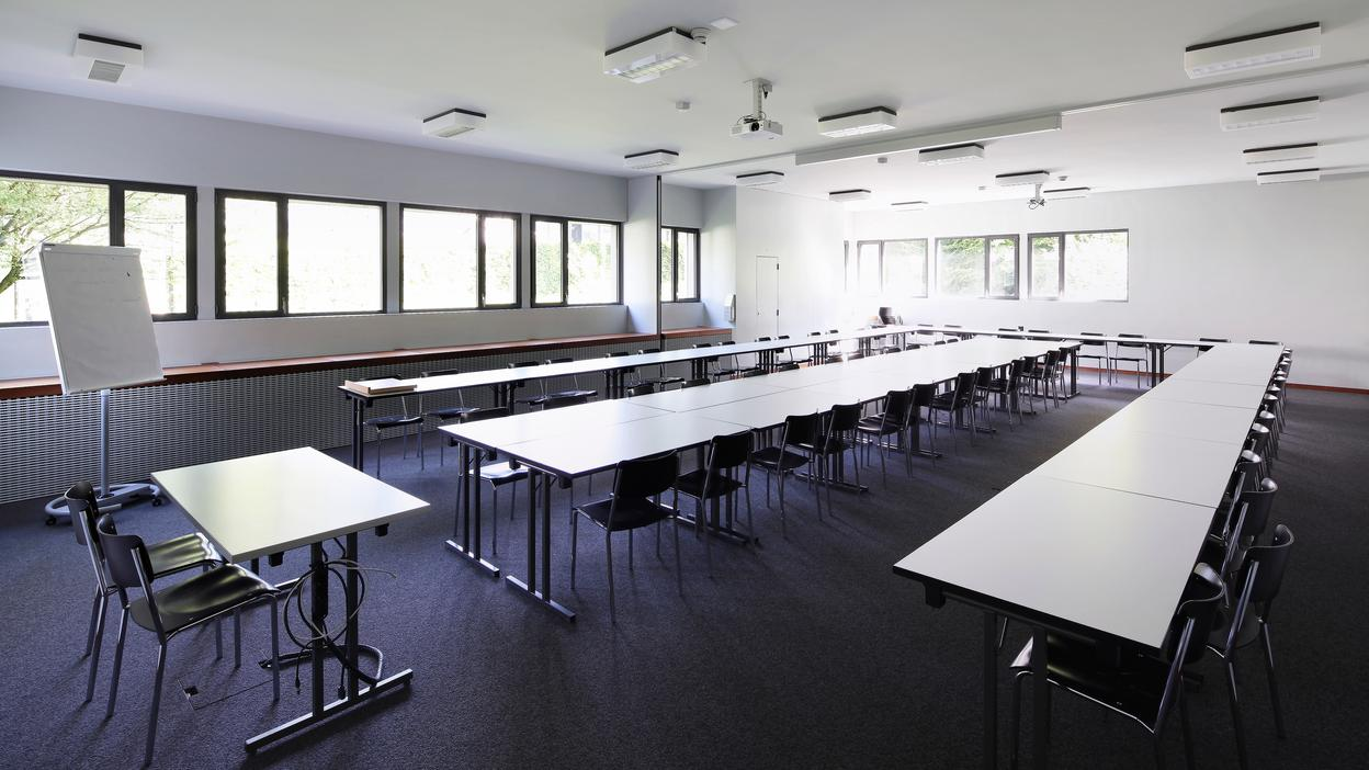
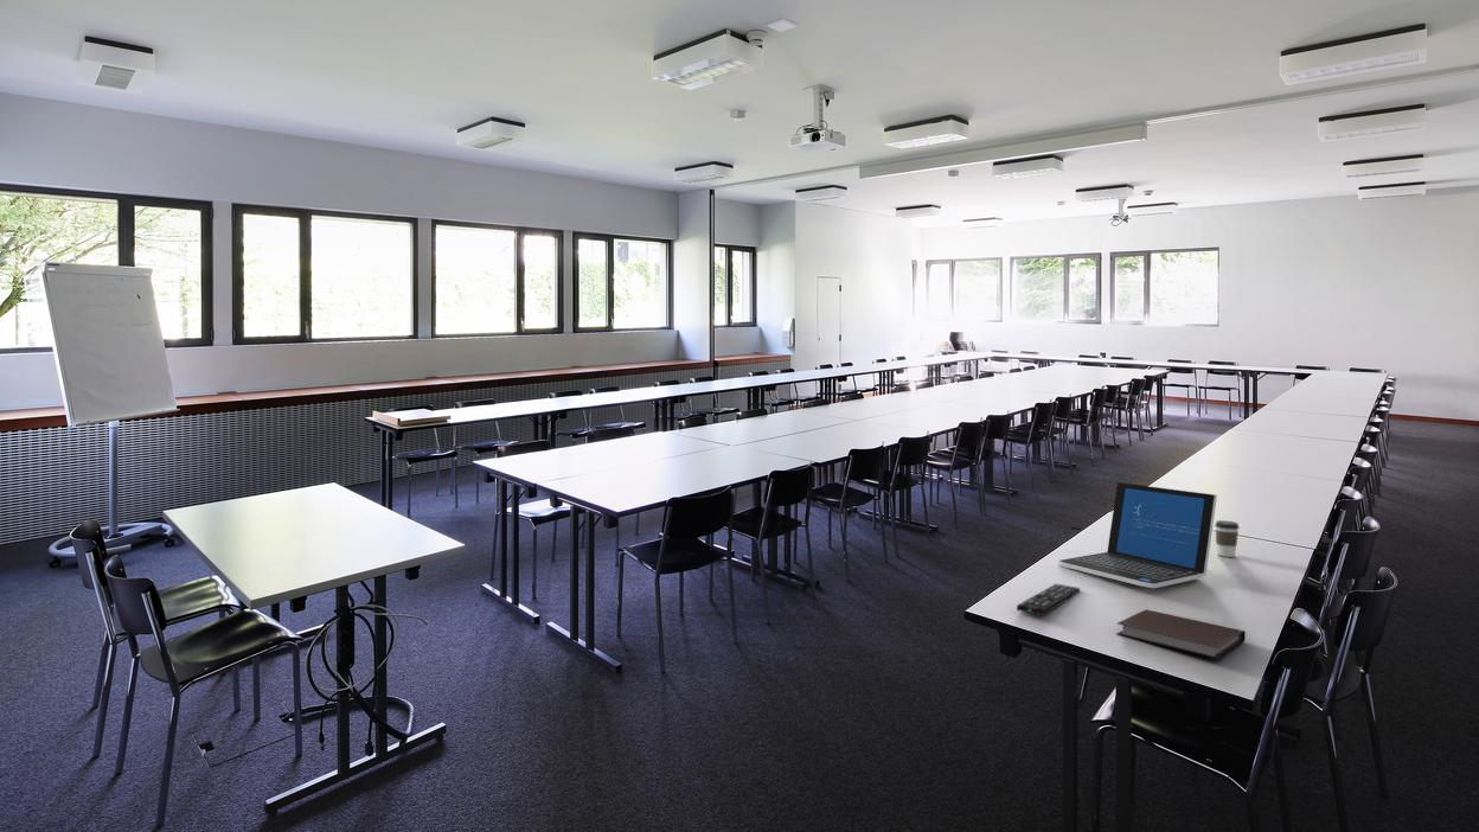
+ remote control (1049, 597)
+ coffee cup (1225, 538)
+ notebook (1179, 632)
+ laptop (1134, 531)
